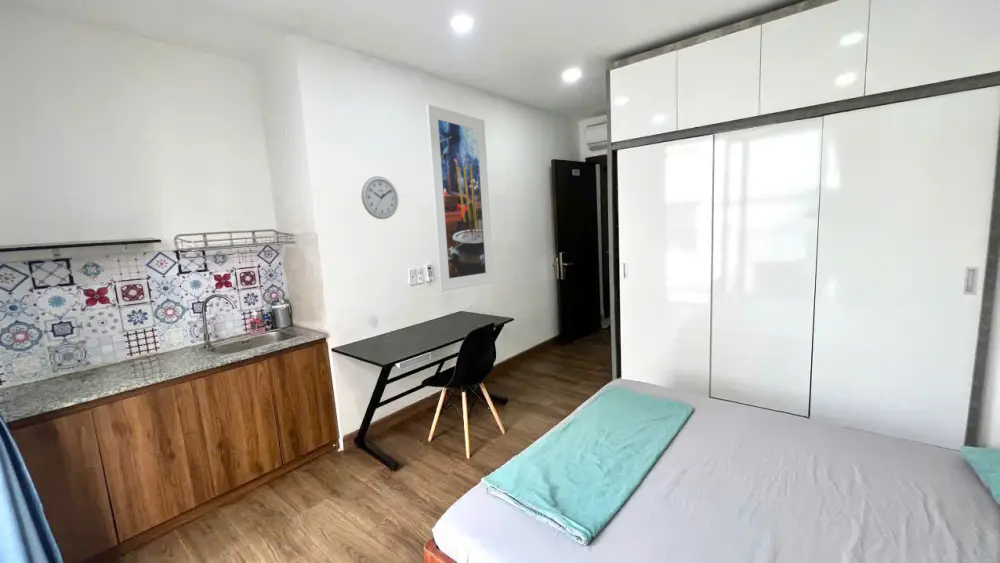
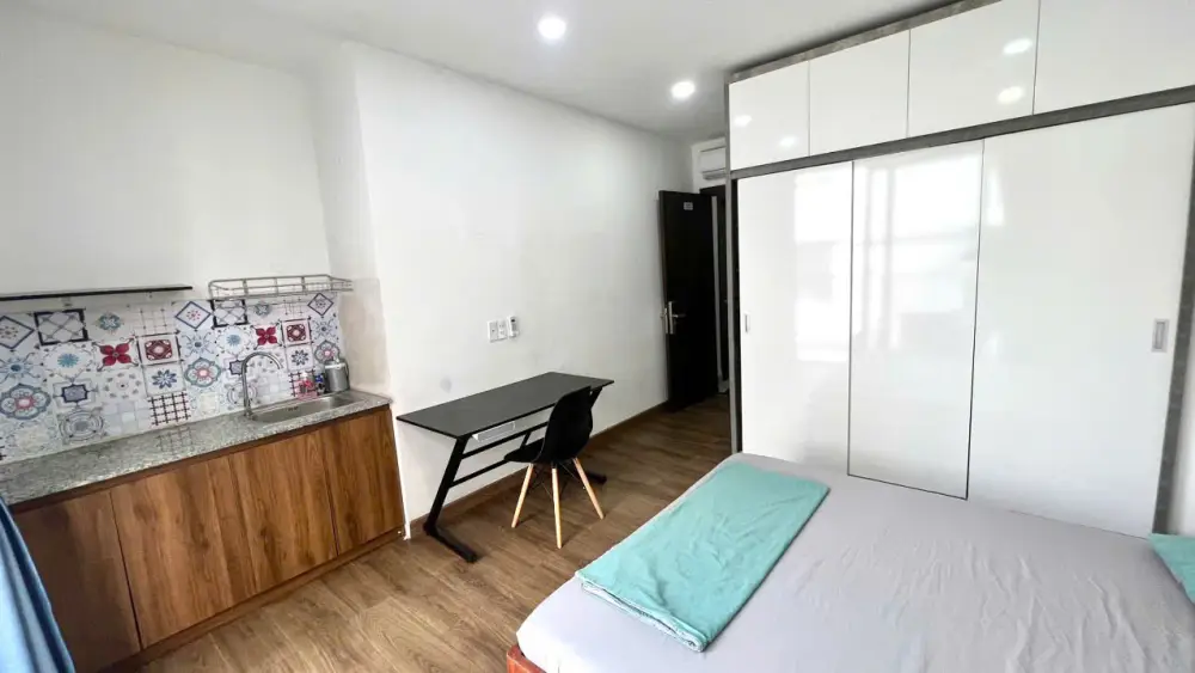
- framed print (463, 201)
- wall clock (381, 197)
